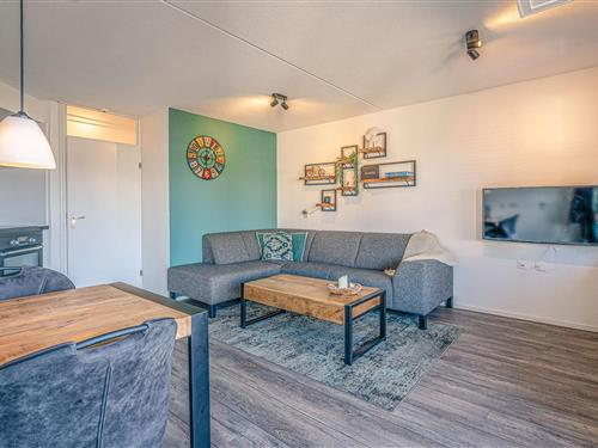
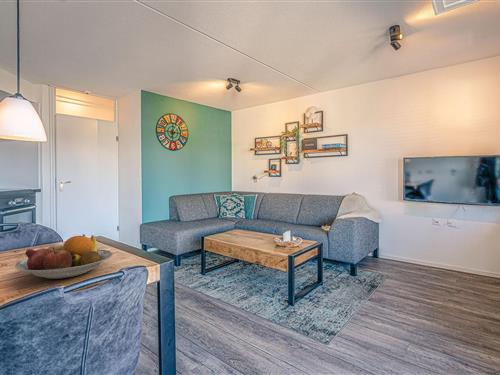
+ fruit bowl (67, 255)
